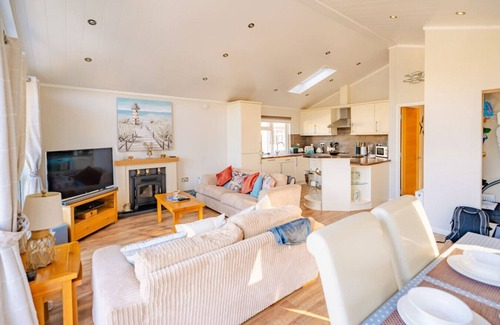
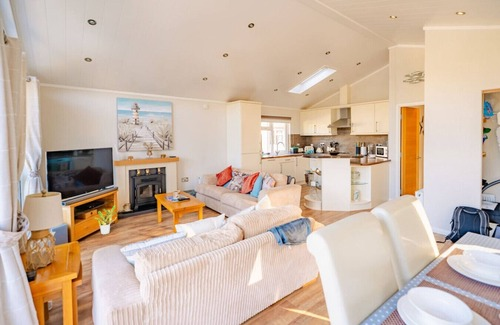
+ potted plant (107, 220)
